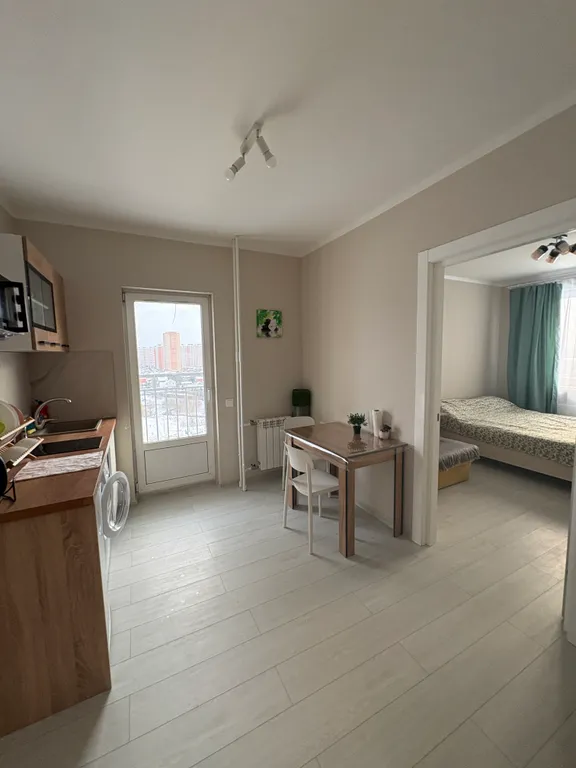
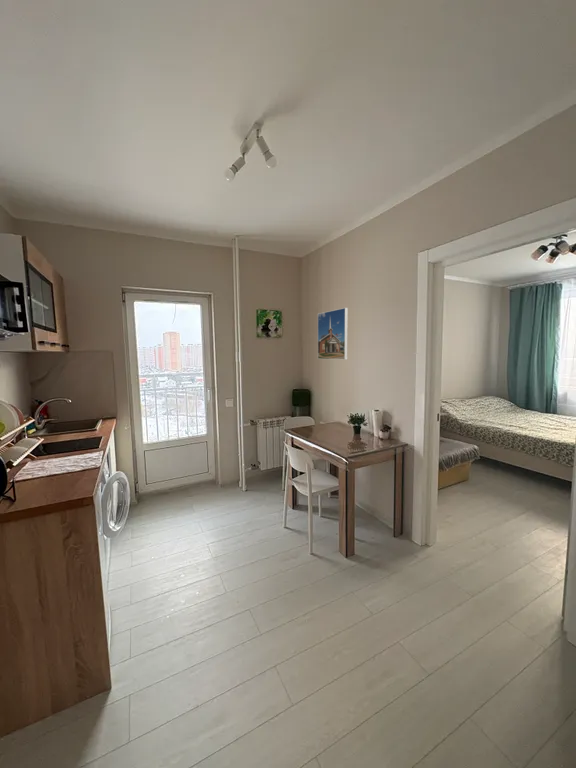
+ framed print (331, 335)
